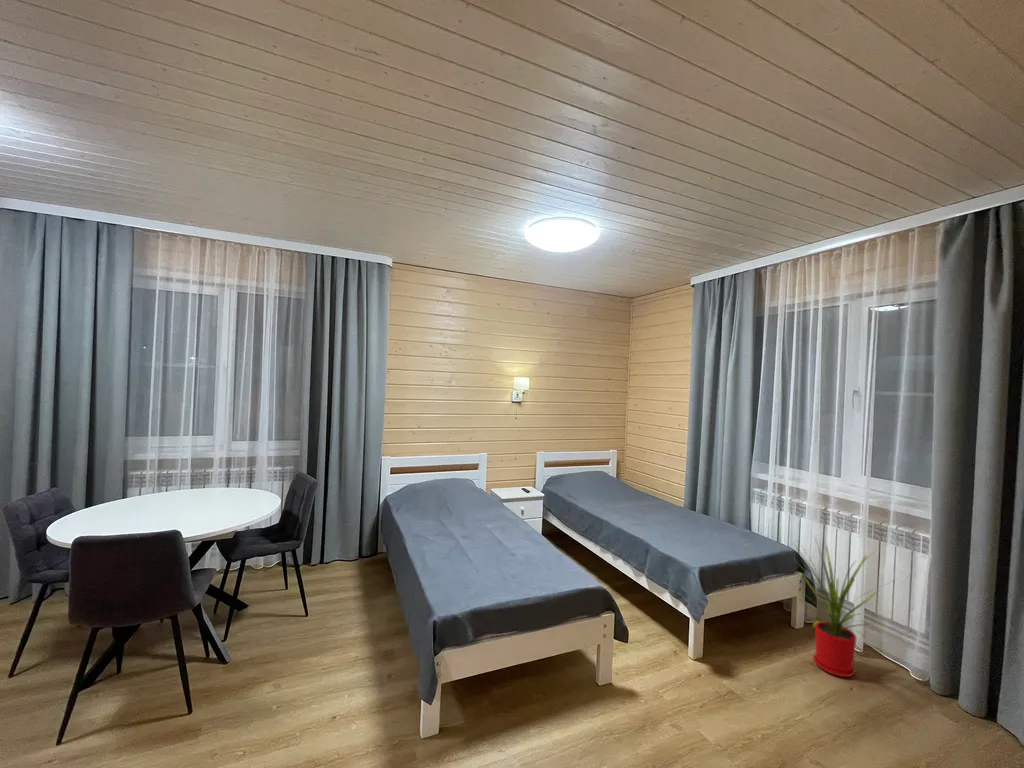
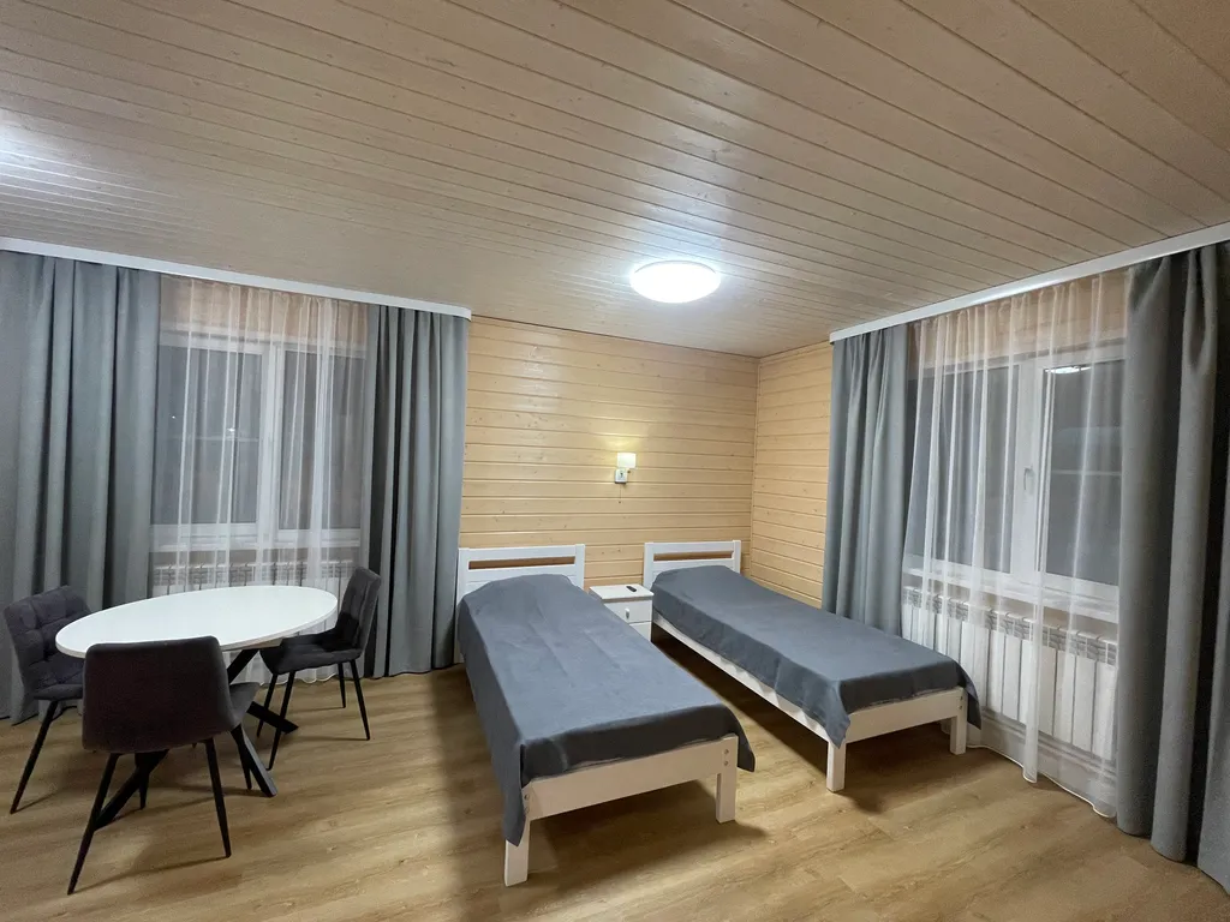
- house plant (838, 607)
